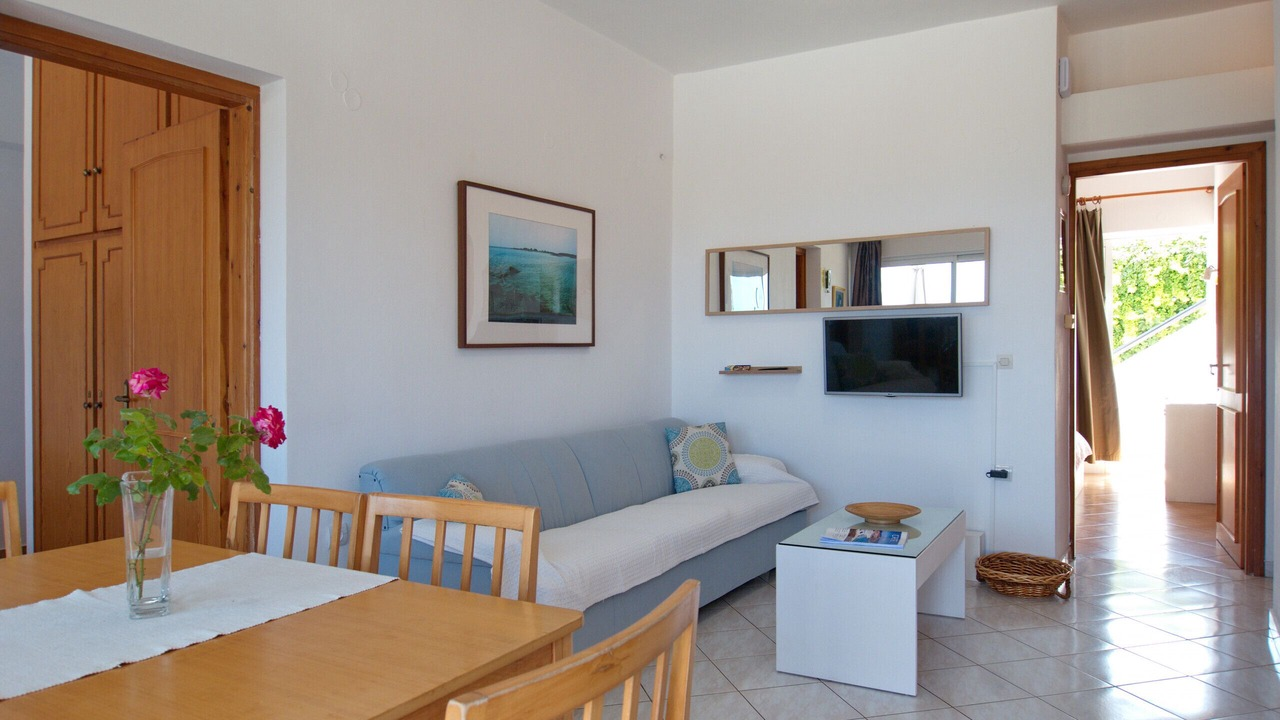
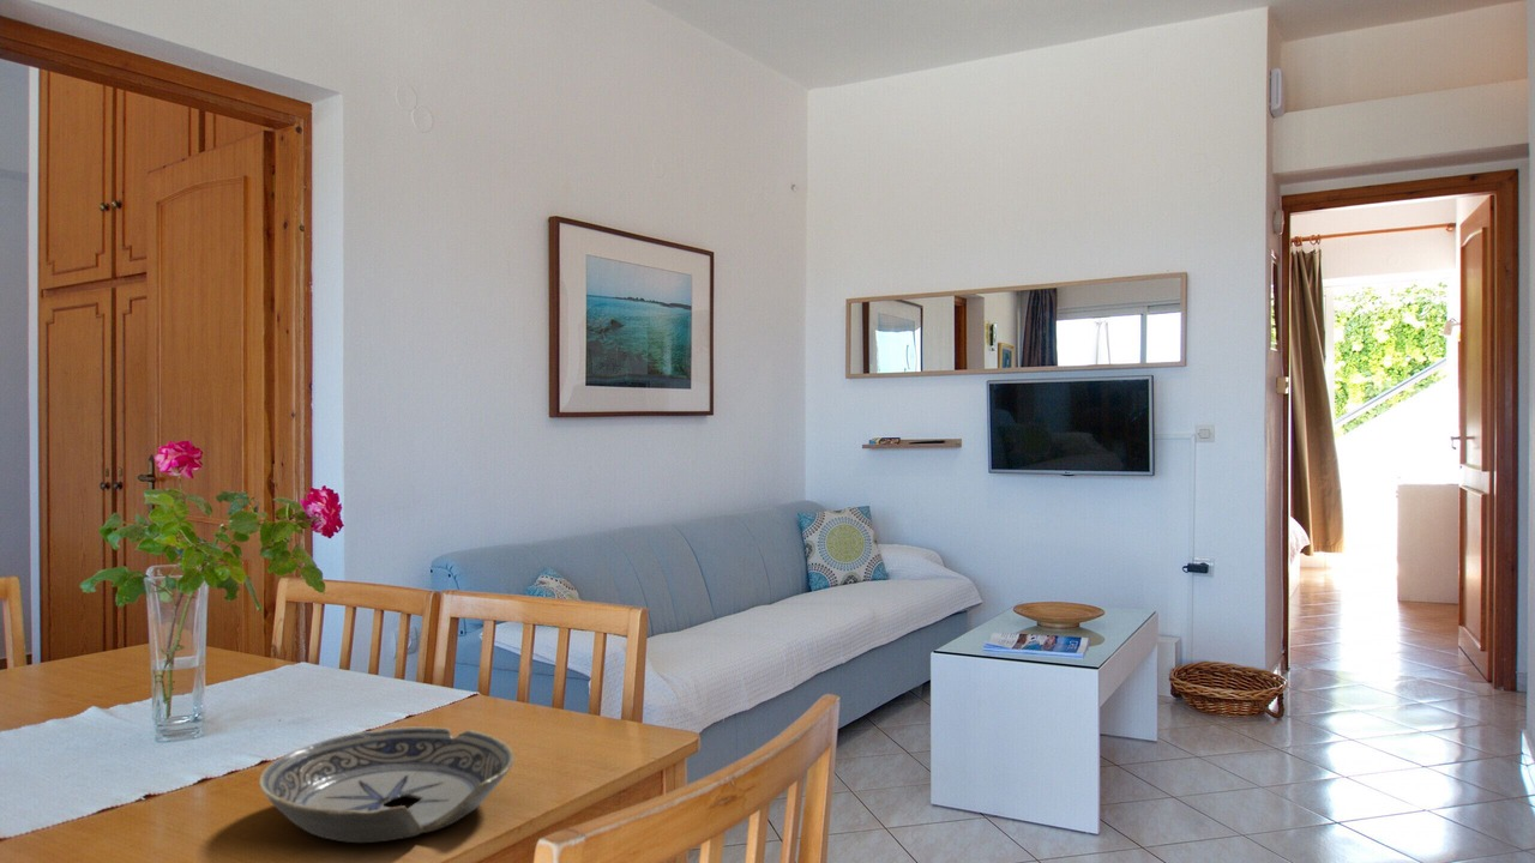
+ bowl (390, 785)
